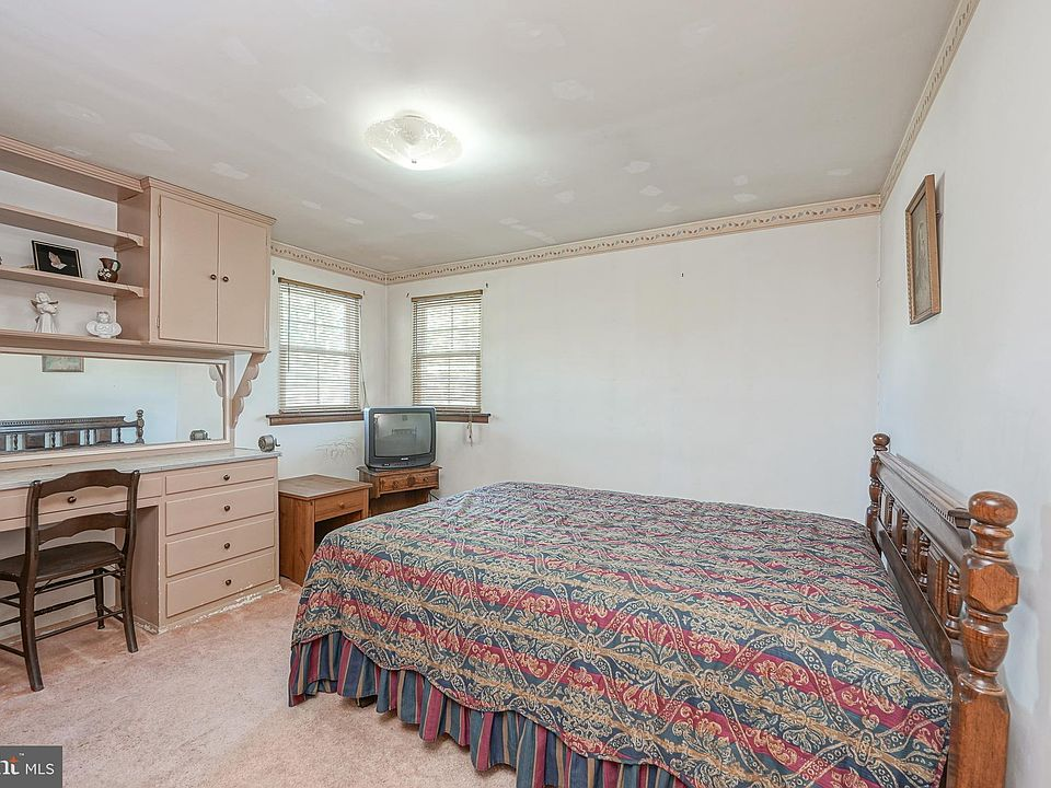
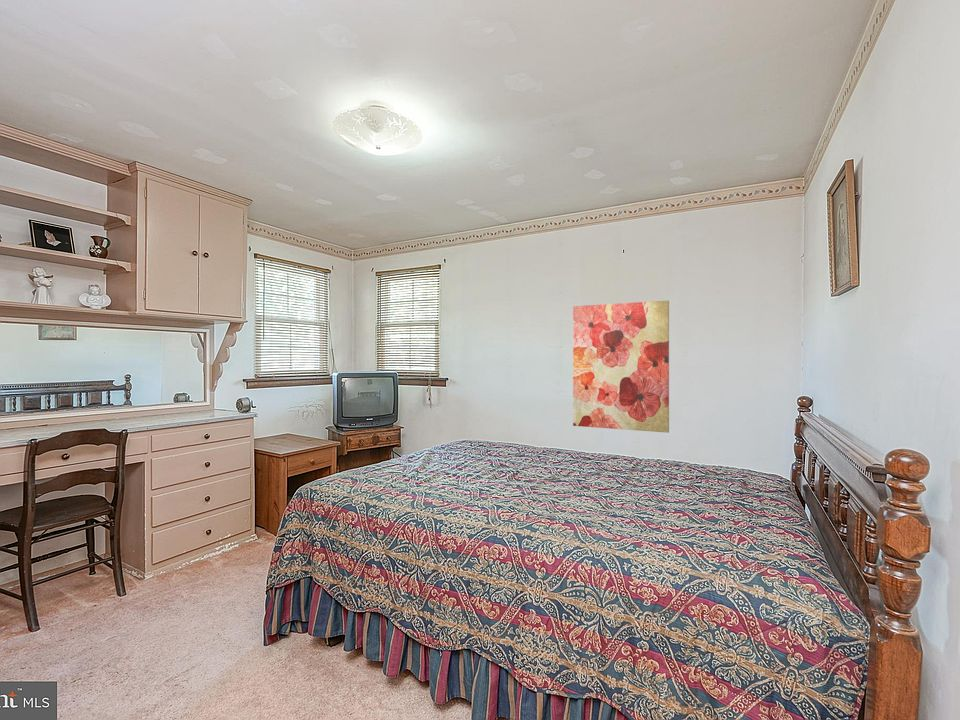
+ wall art (618, 366)
